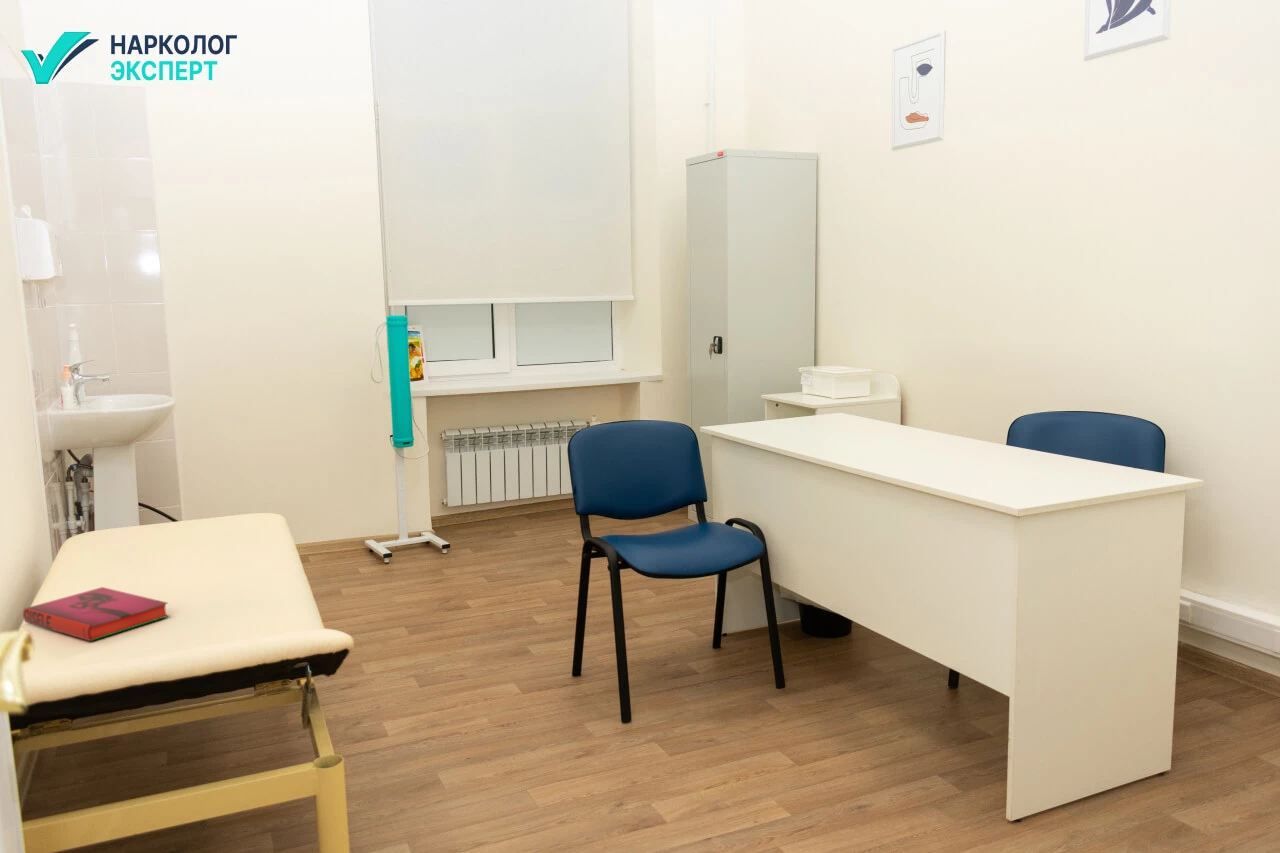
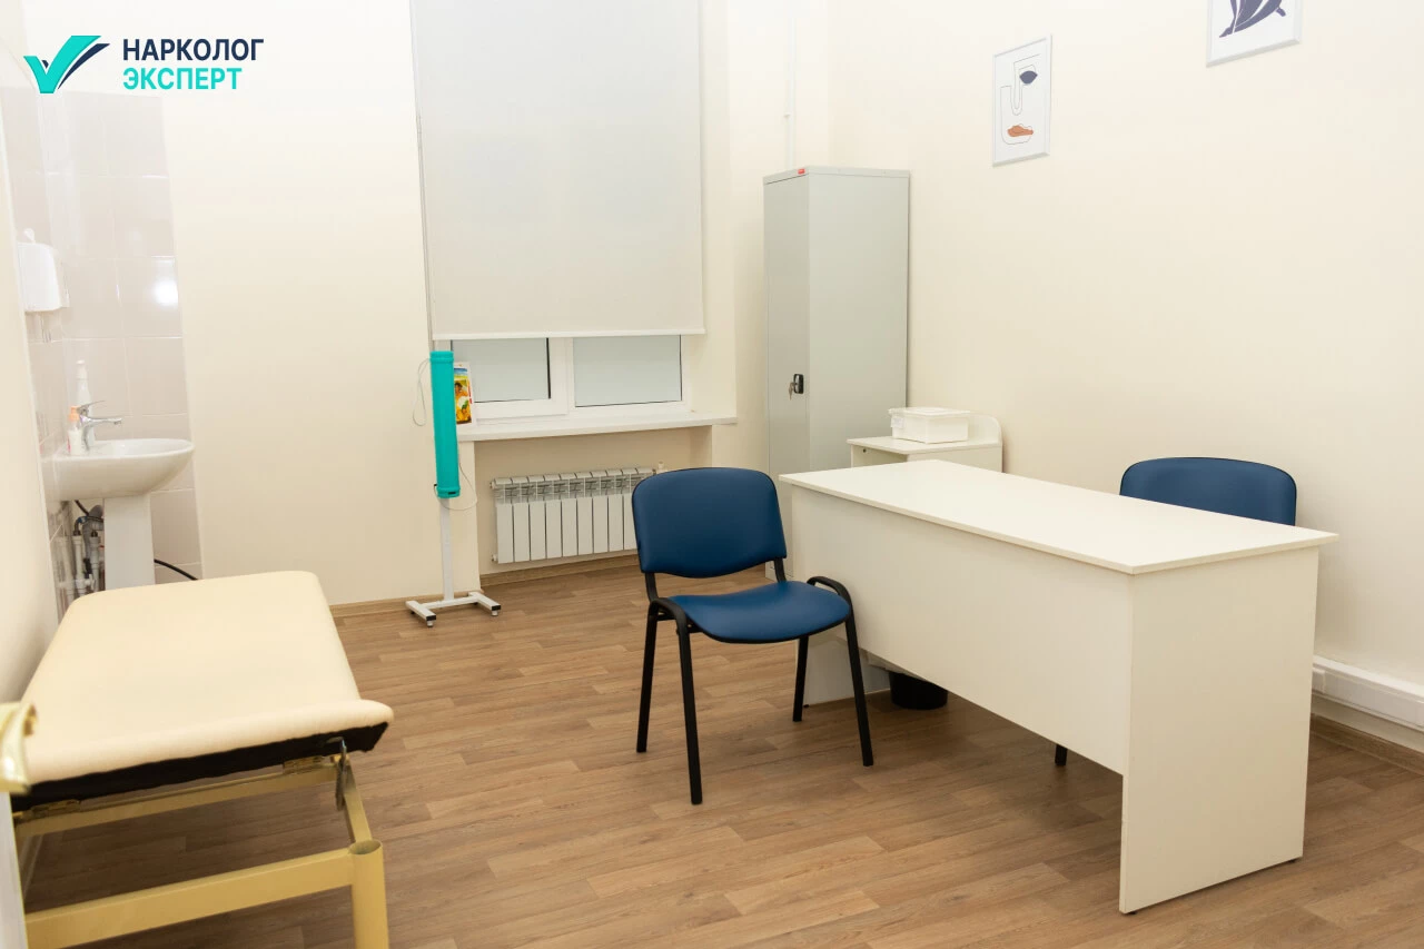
- hardback book (96, 612)
